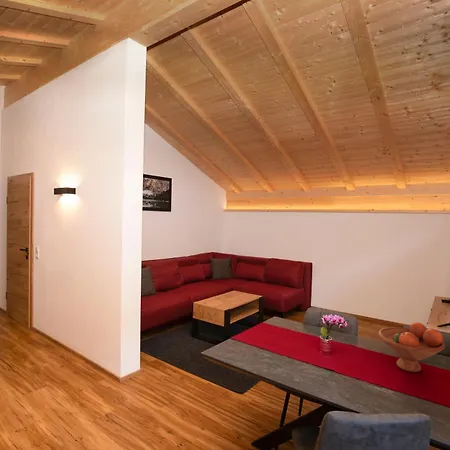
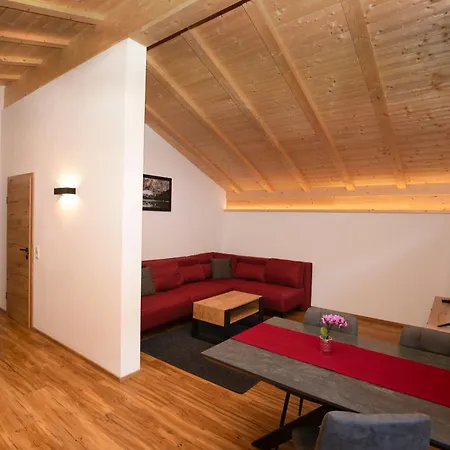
- fruit bowl (409, 346)
